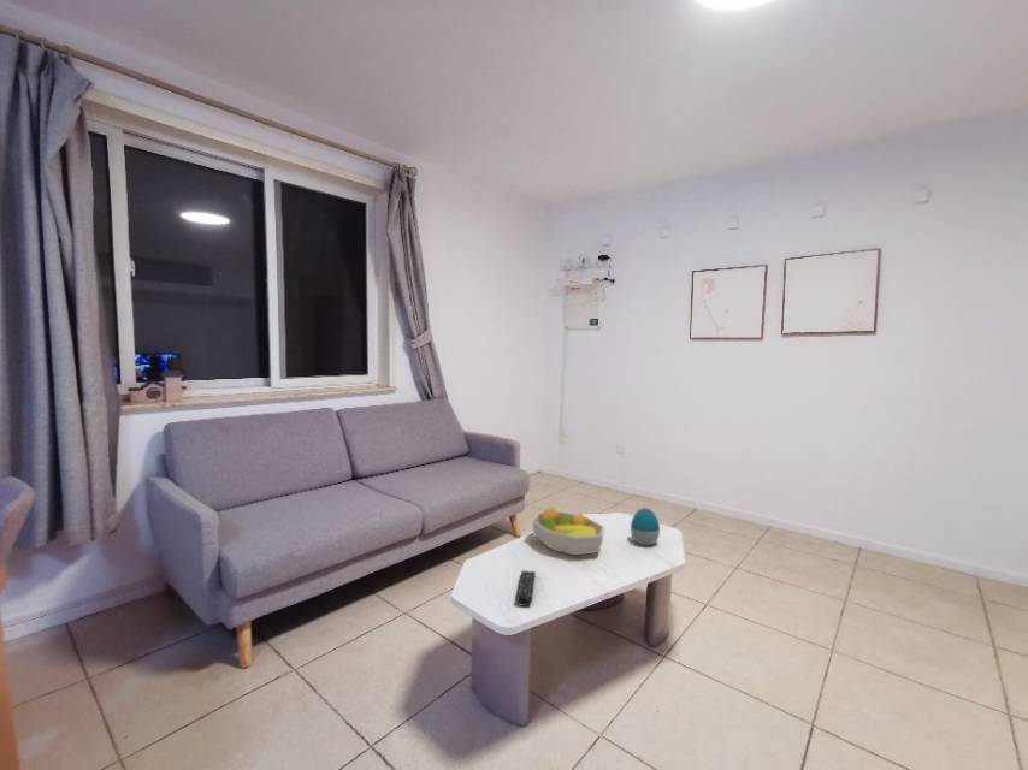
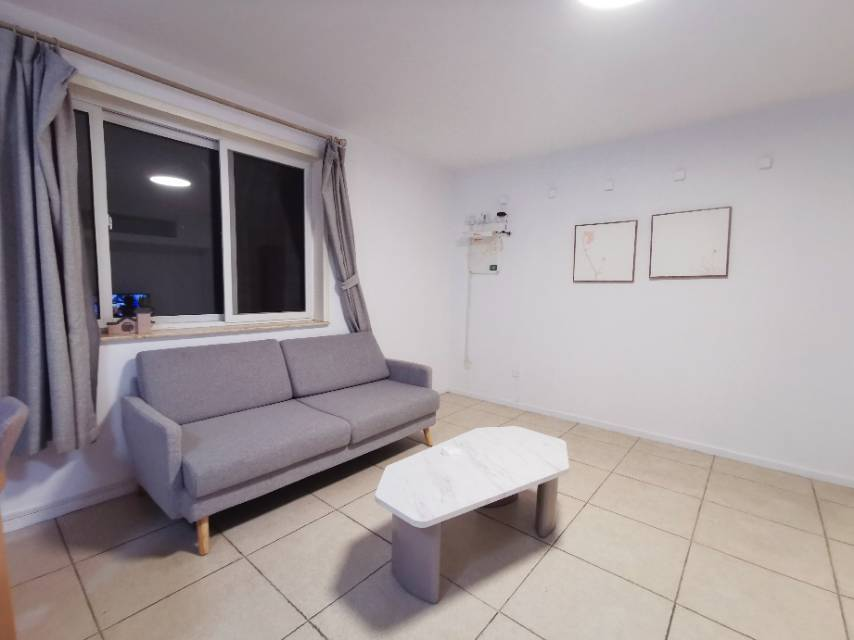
- decorative egg (645, 525)
- fruit bowl (567, 529)
- remote control (526, 586)
